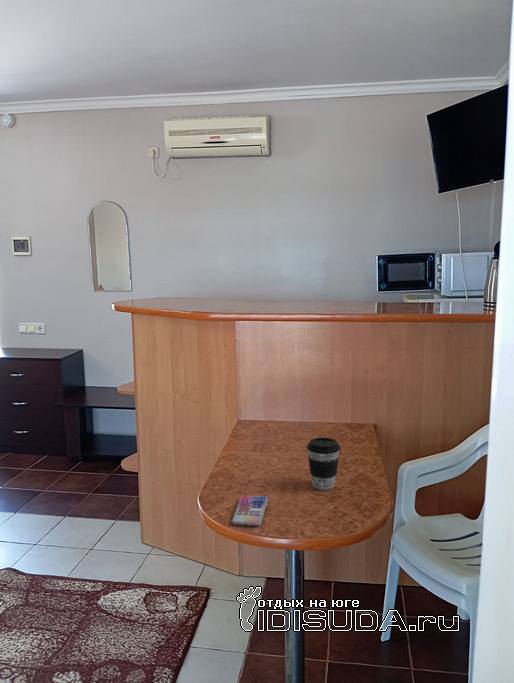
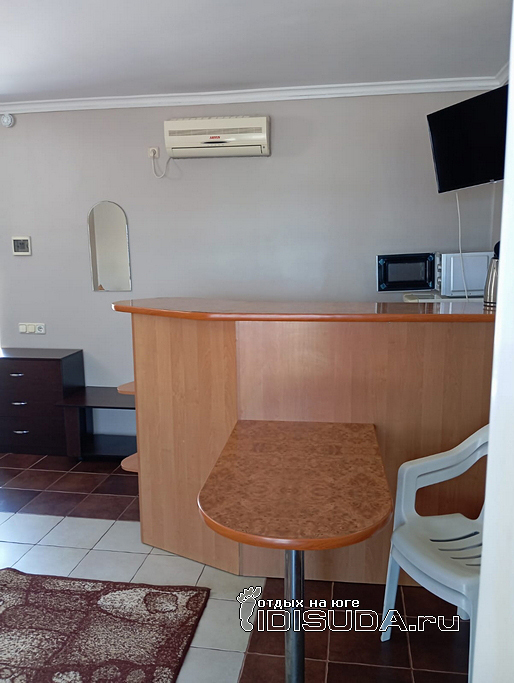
- coffee cup (323, 463)
- smartphone (250, 509)
